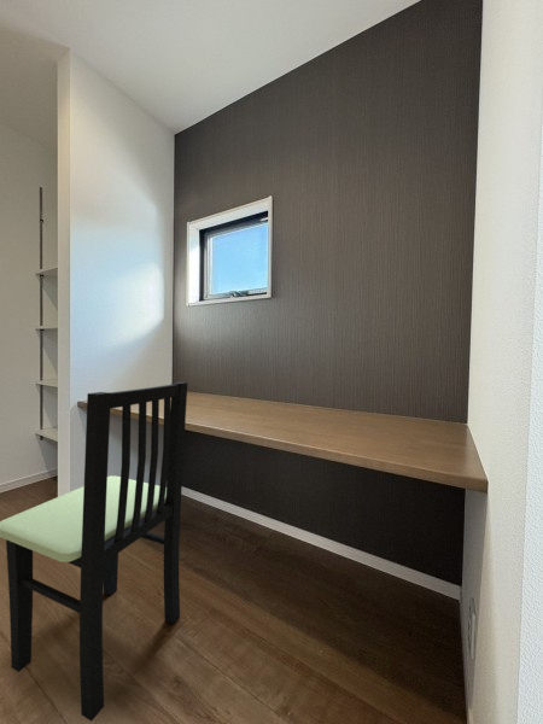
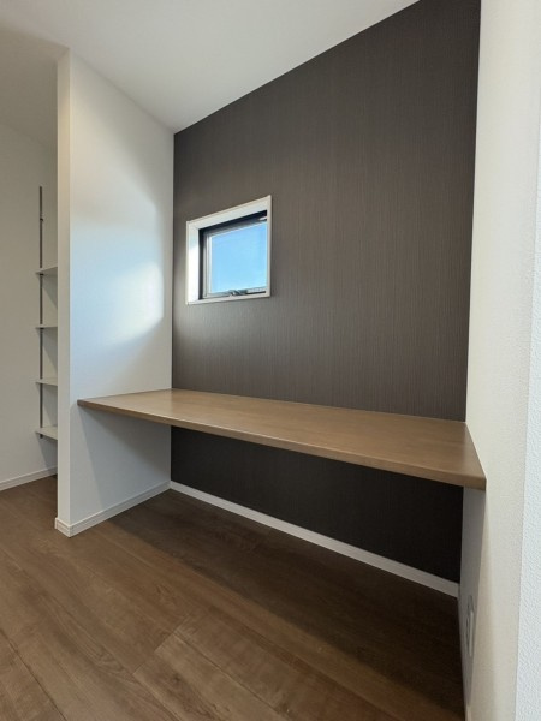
- dining chair (101, 512)
